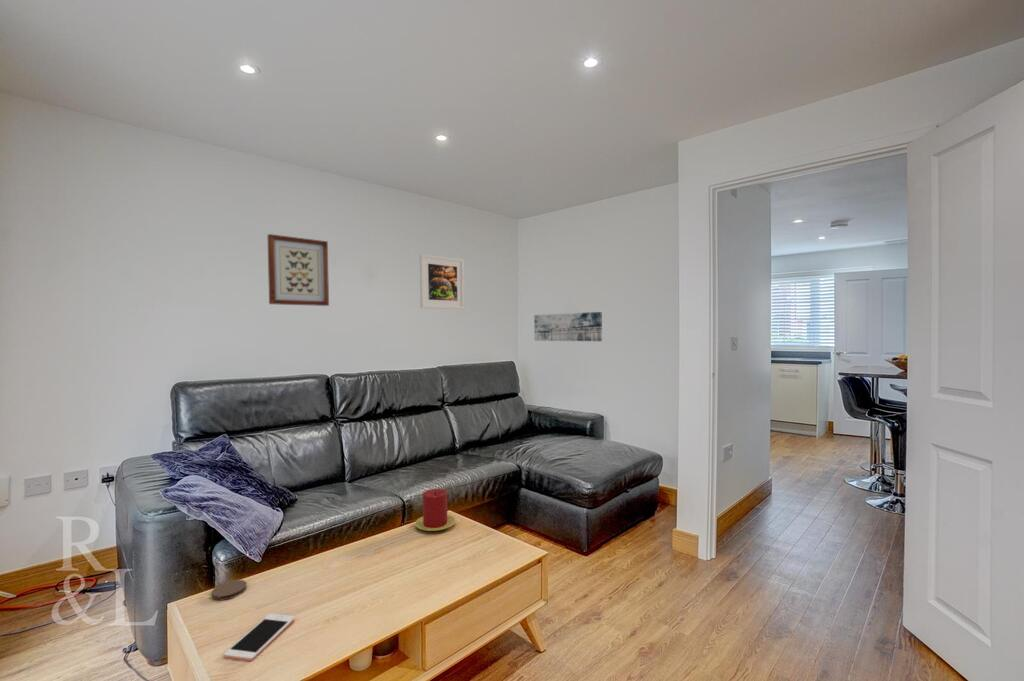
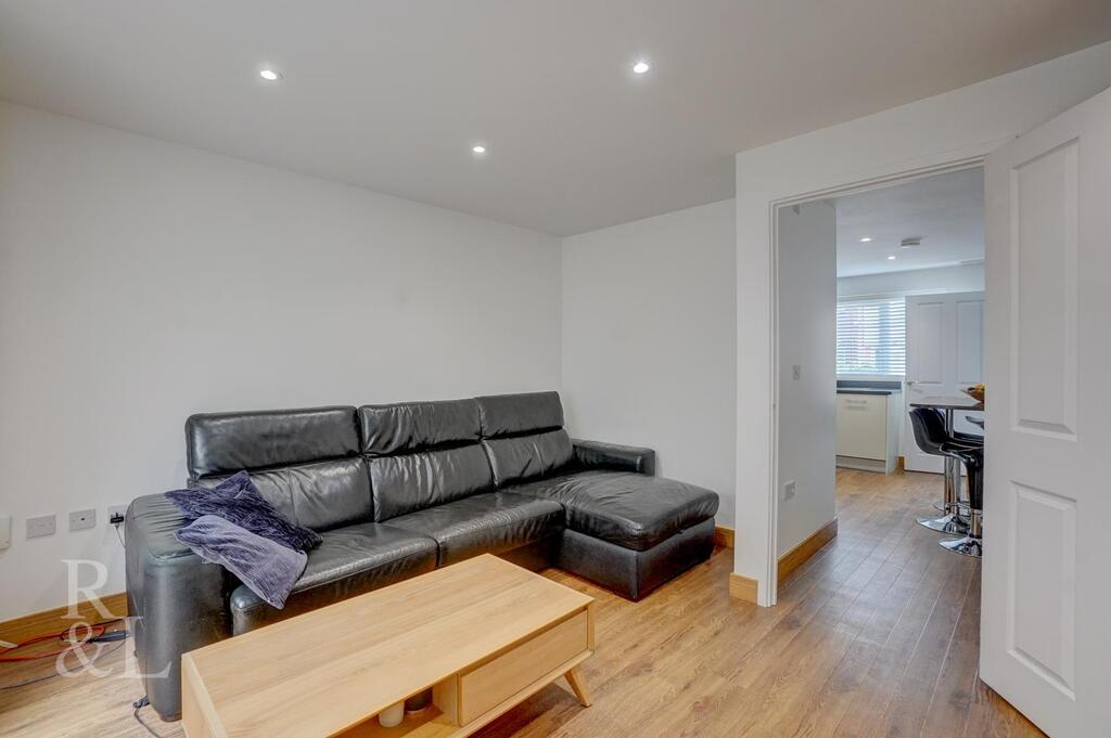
- cell phone (261, 635)
- wall art (566, 327)
- candle (435, 509)
- wall art (299, 271)
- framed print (442, 282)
- coaster (229, 589)
